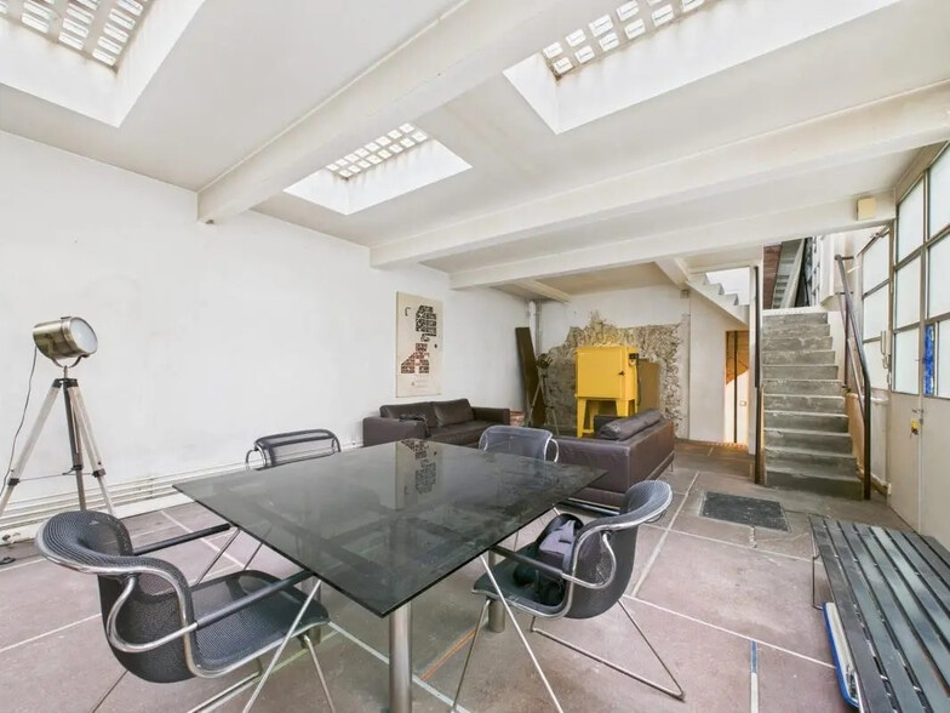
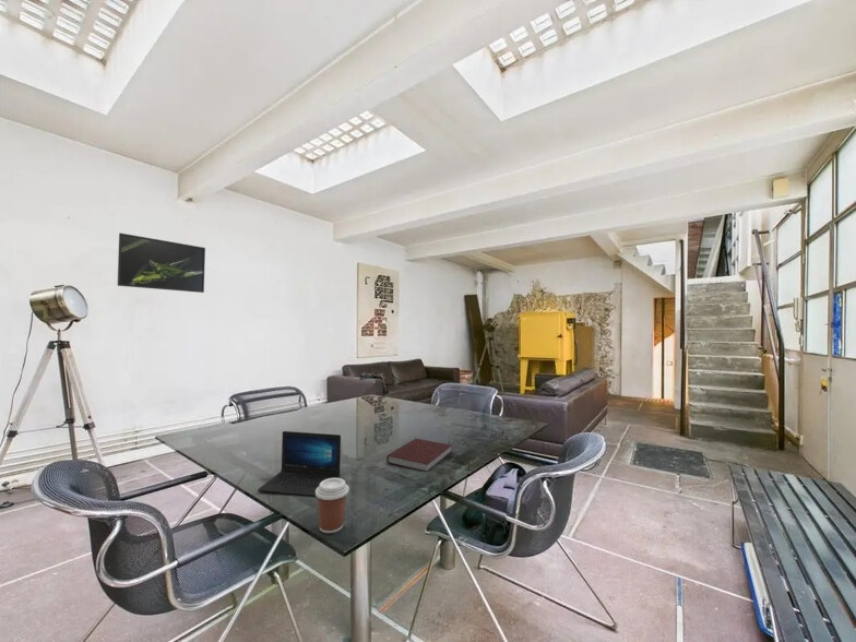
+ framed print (165, 264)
+ laptop (301, 461)
+ coffee cup (332, 504)
+ notebook (420, 453)
